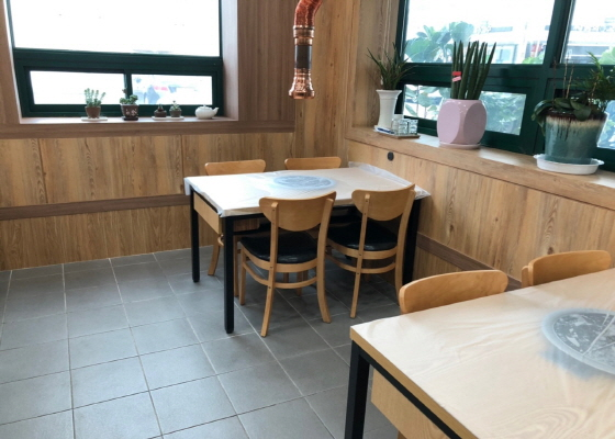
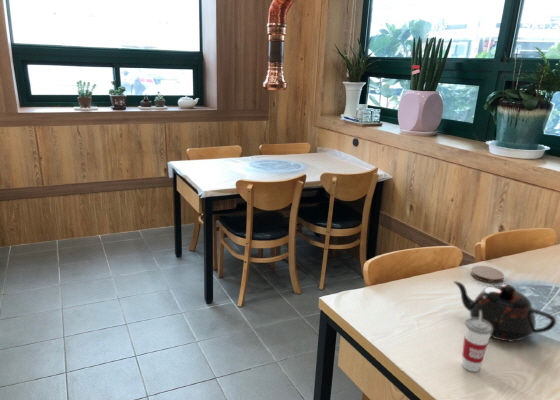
+ cup (476, 338)
+ coaster (487, 274)
+ teapot (500, 307)
